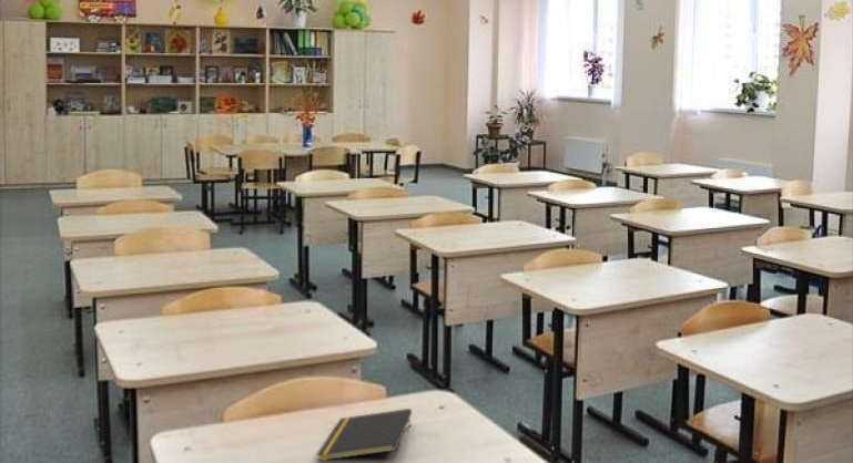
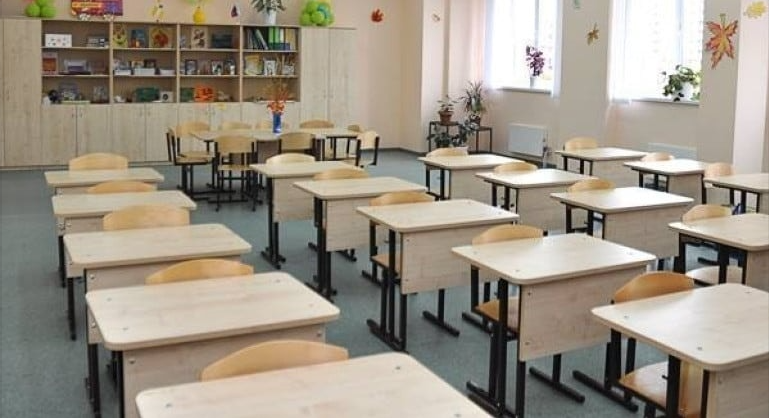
- notepad (366, 433)
